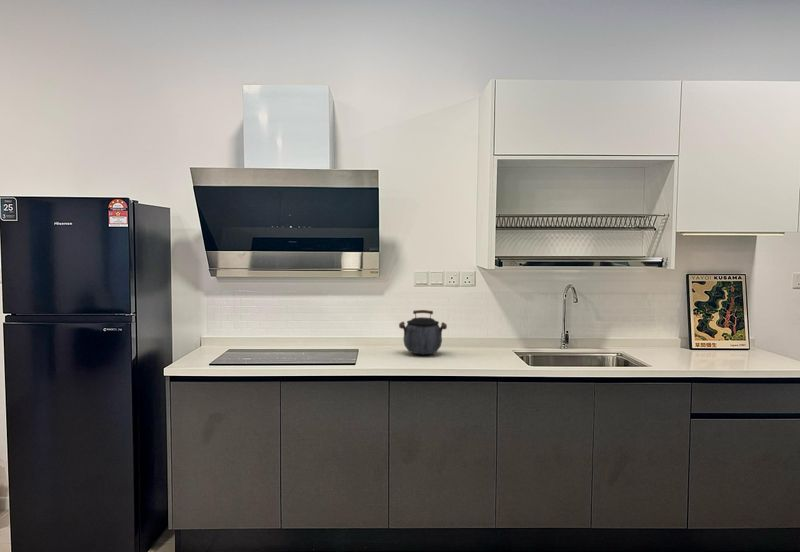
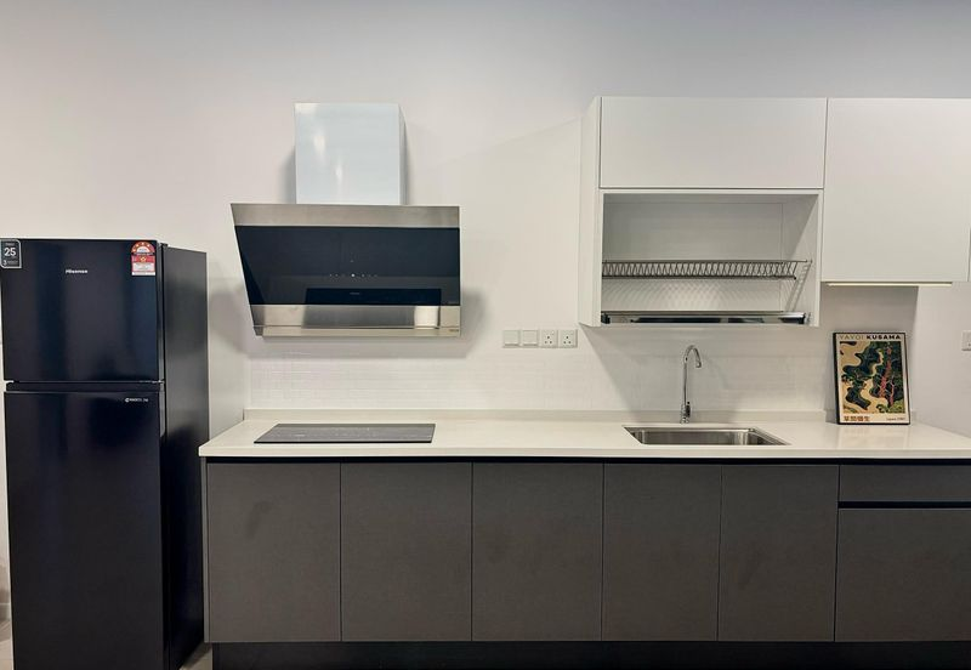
- kettle (422, 332)
